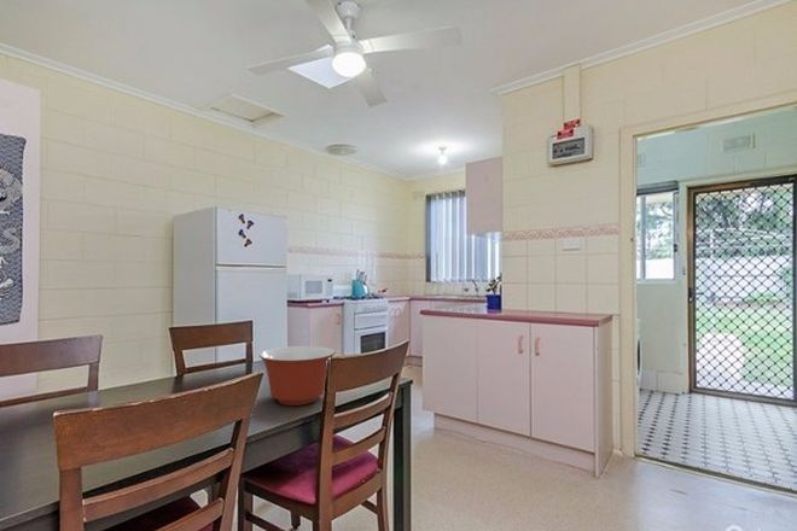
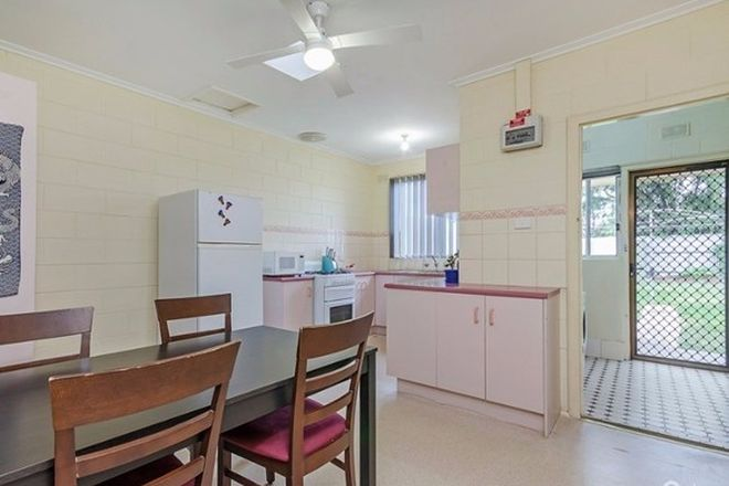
- mixing bowl (297, 375)
